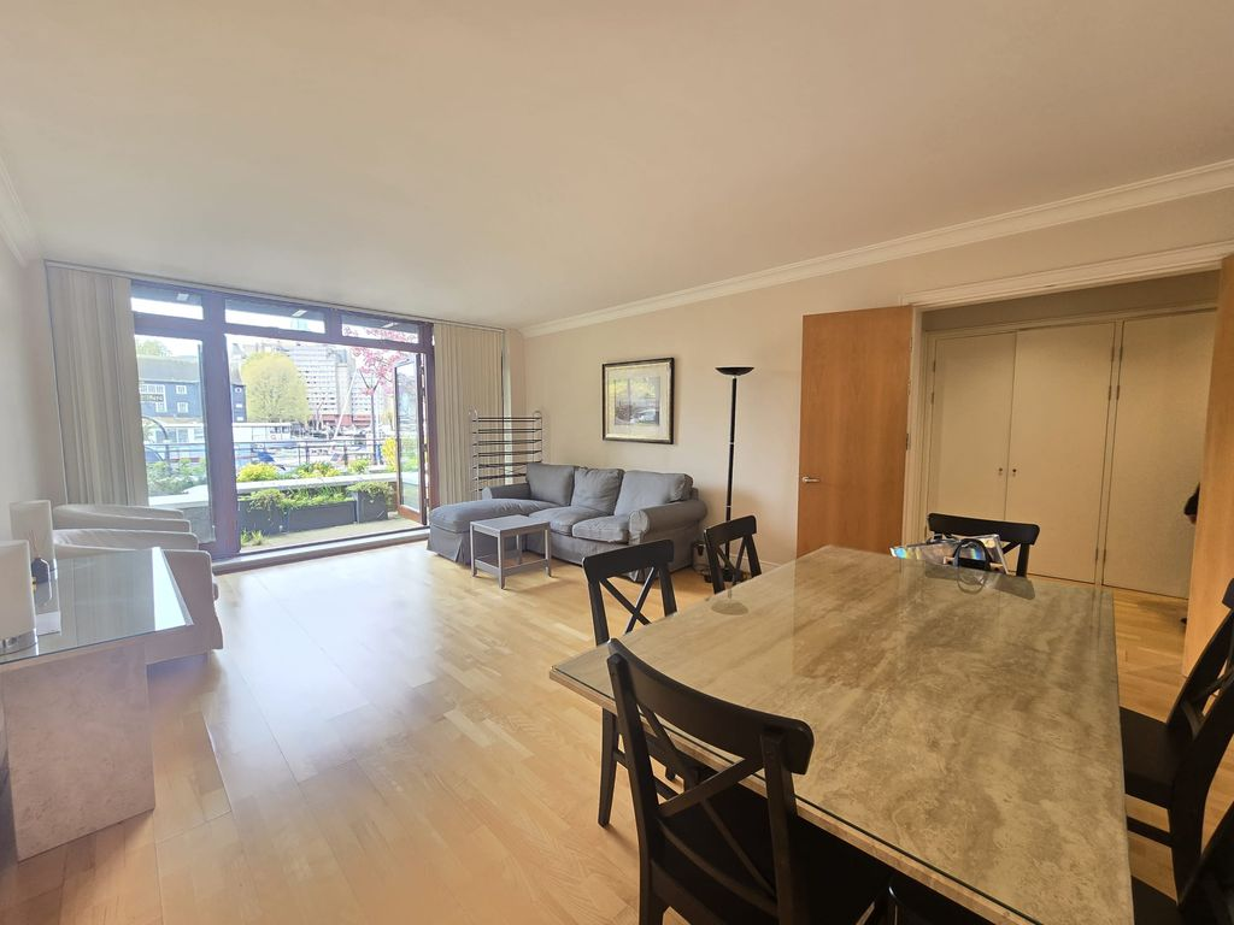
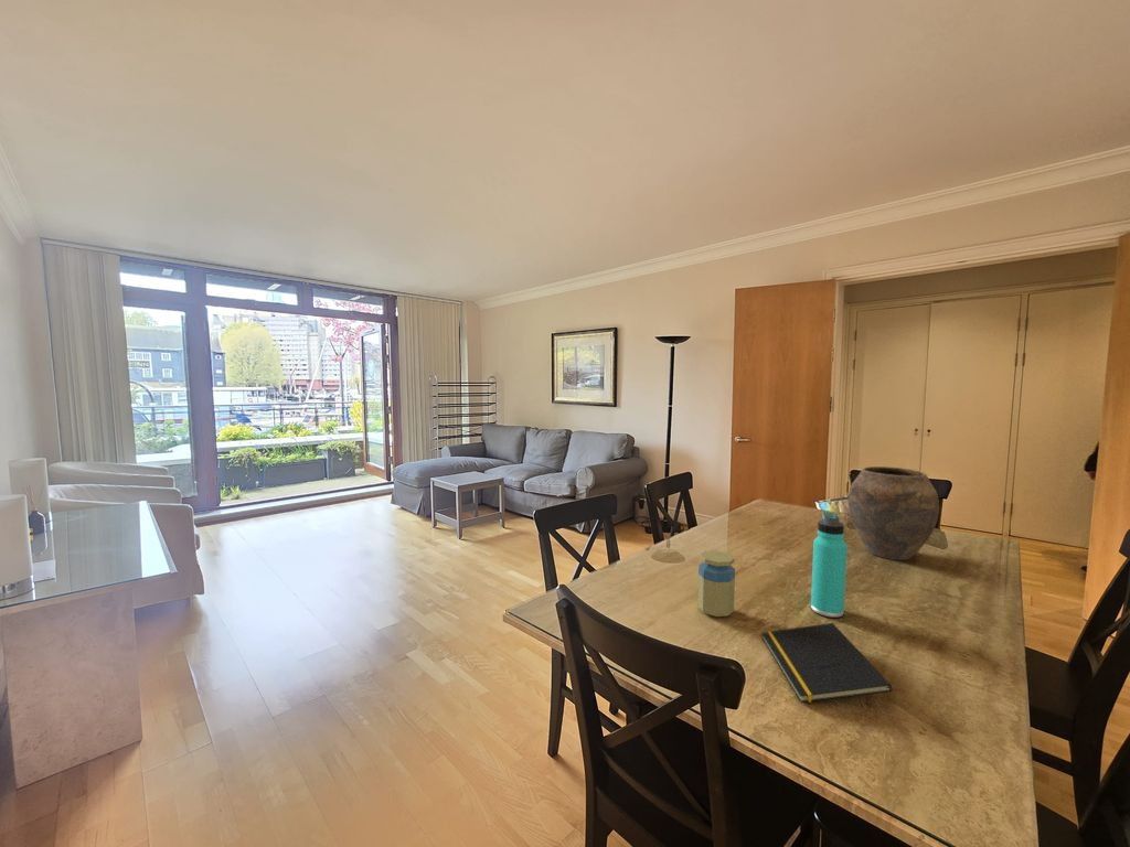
+ jar (716, 583)
+ thermos bottle (829, 562)
+ notepad (818, 658)
+ vase (891, 513)
